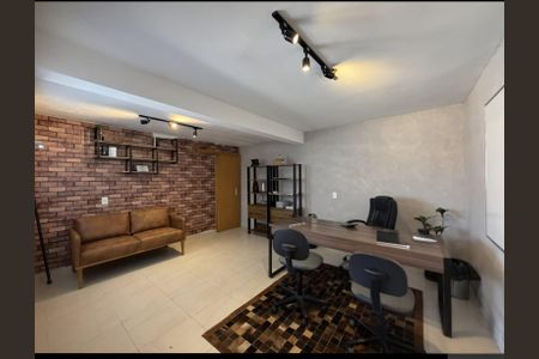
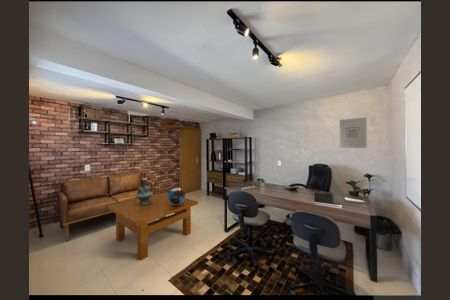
+ decorative globe (176, 194)
+ table (154, 219)
+ decorative urn (144, 190)
+ wall art (352, 133)
